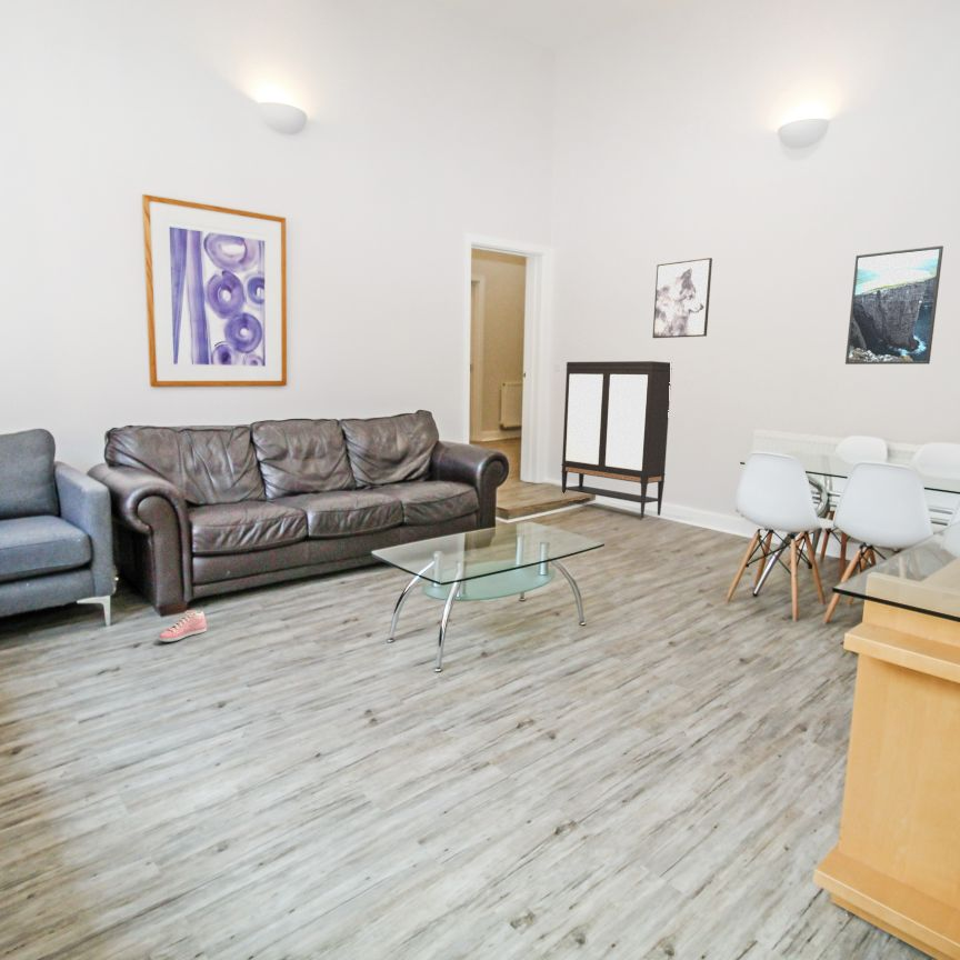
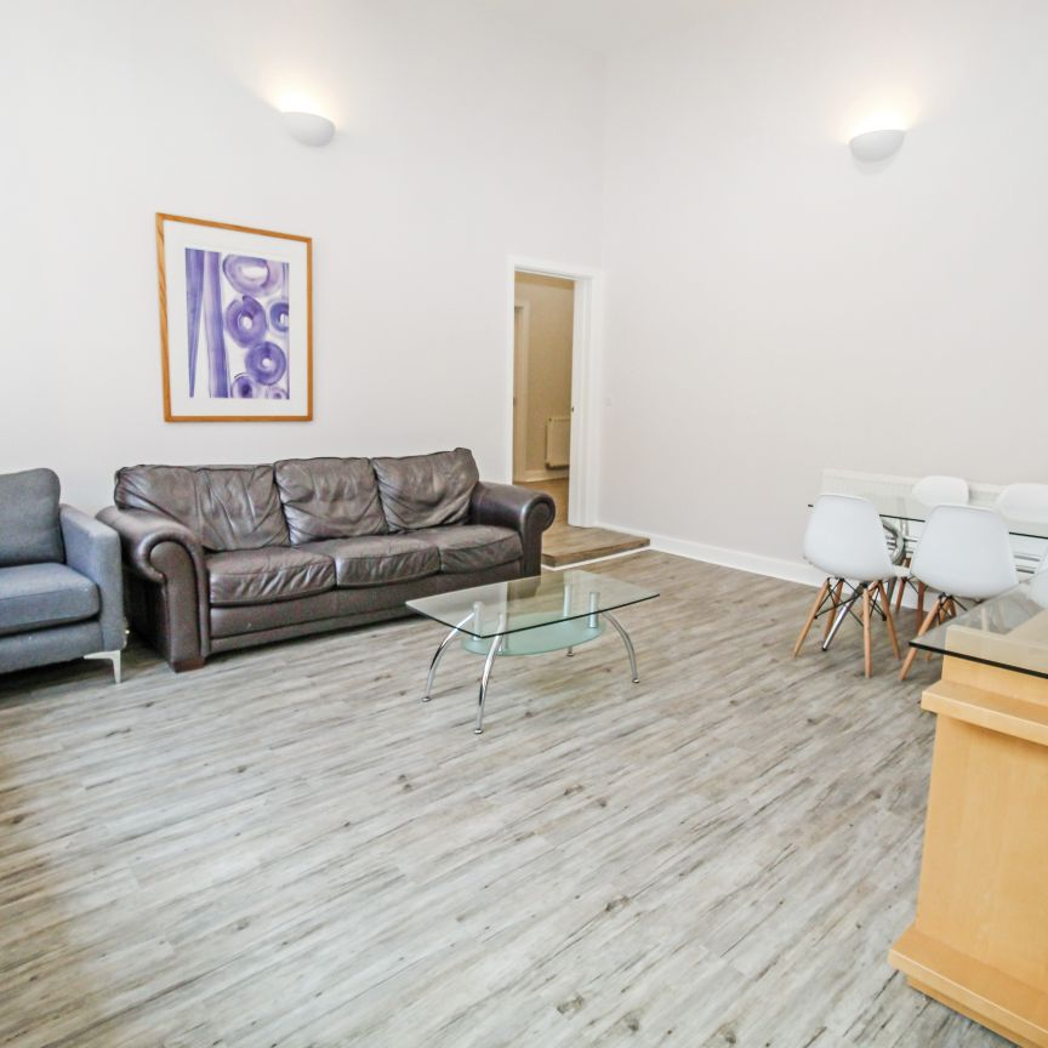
- sneaker (182, 623)
- storage cabinet (612, 437)
- wall art (681, 299)
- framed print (891, 308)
